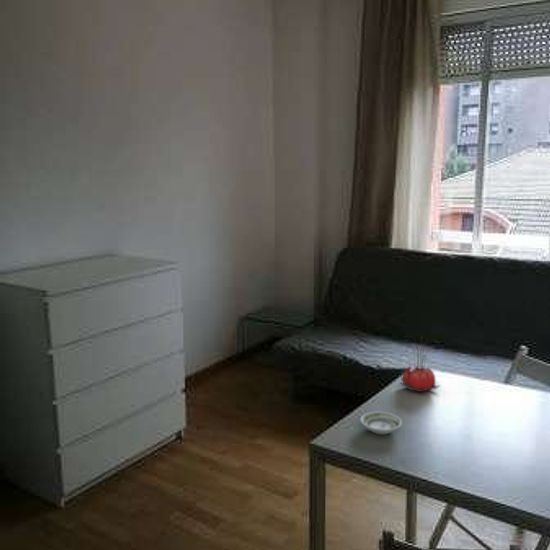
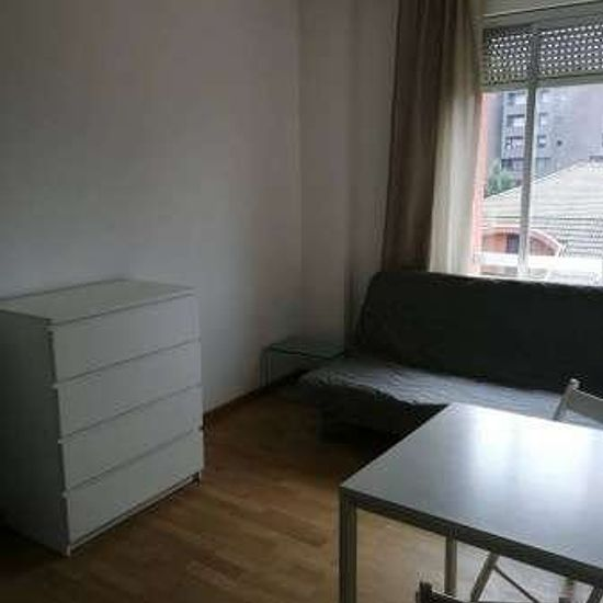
- flower (420, 362)
- saucer (380, 424)
